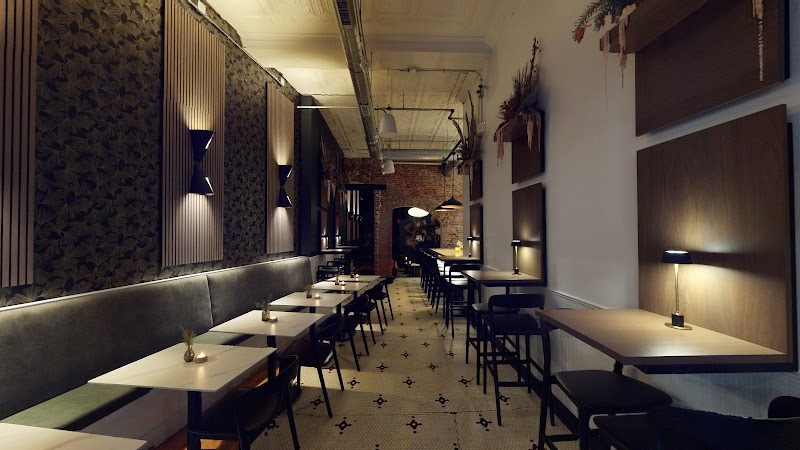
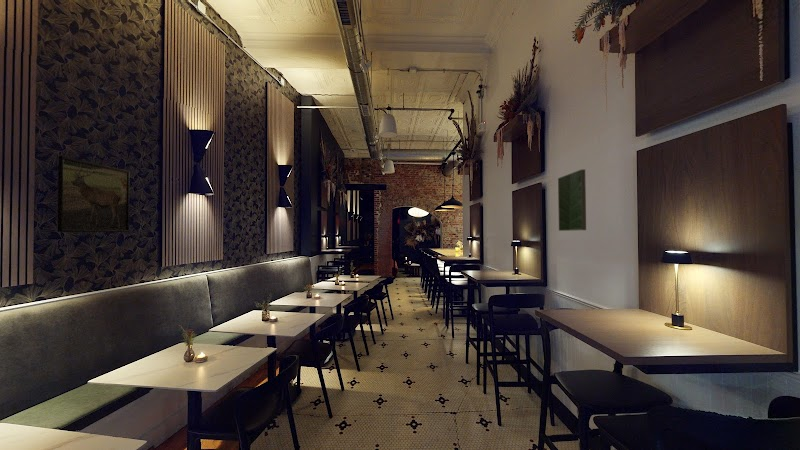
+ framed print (571, 202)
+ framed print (97, 198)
